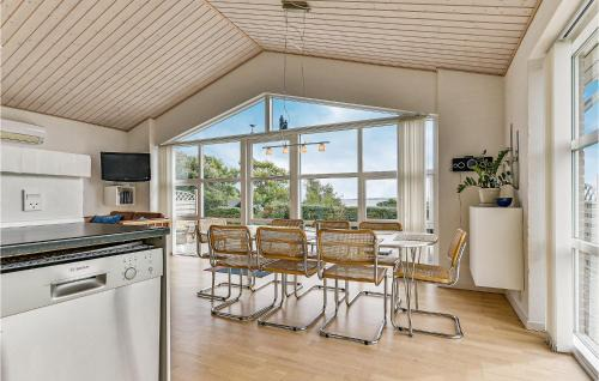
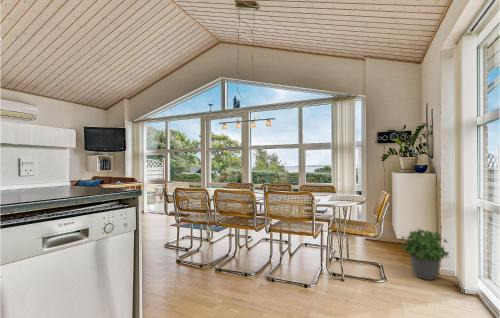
+ potted plant (423, 252)
